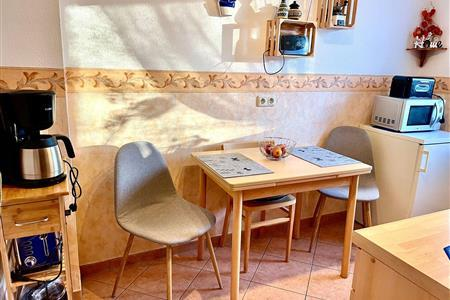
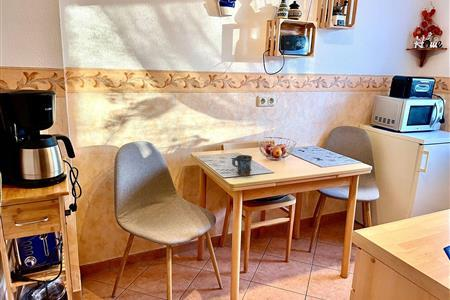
+ mug (240, 165)
